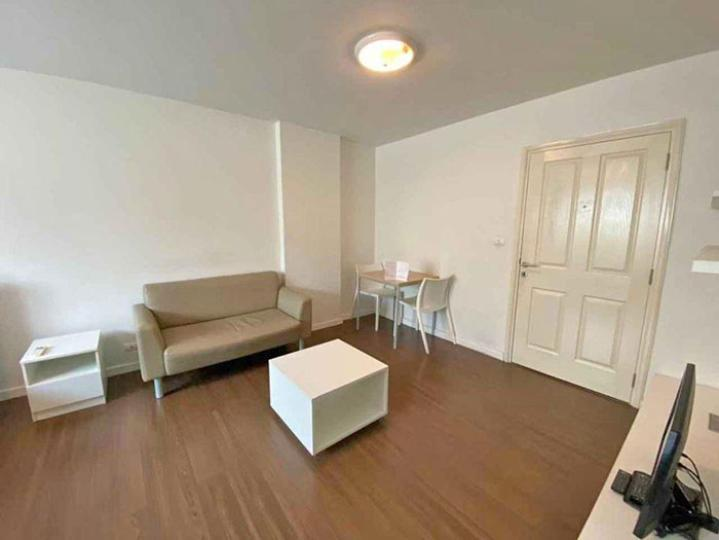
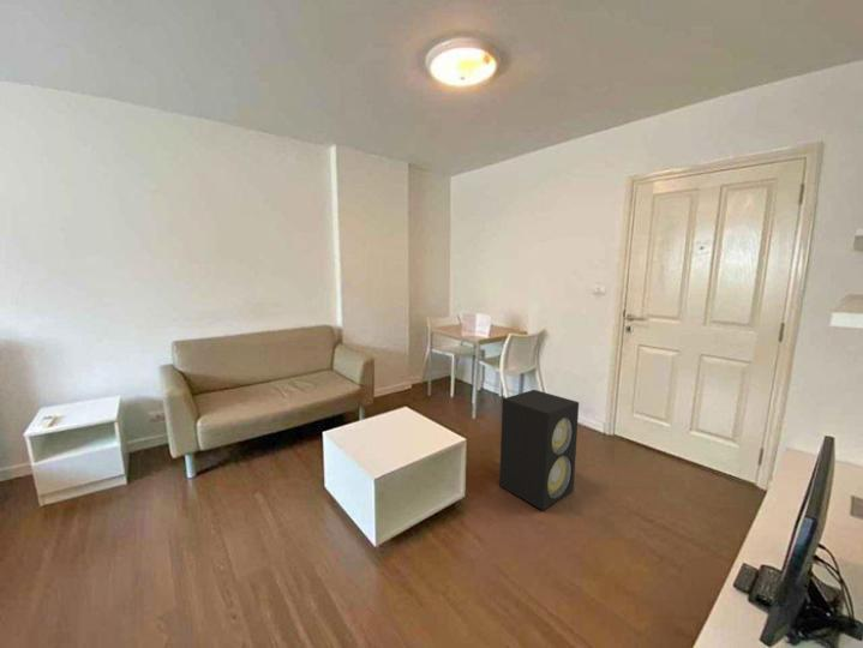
+ speaker (539, 445)
